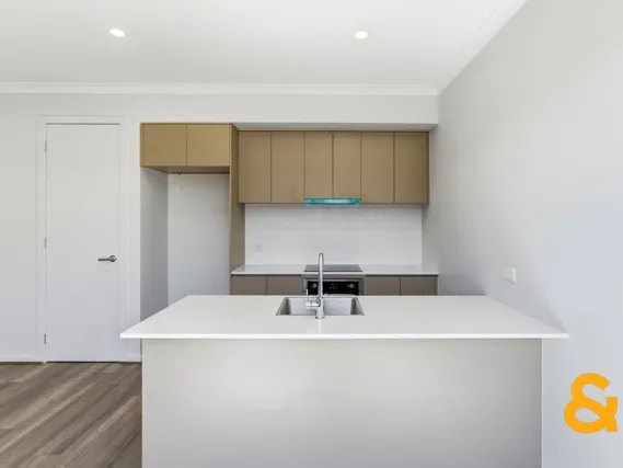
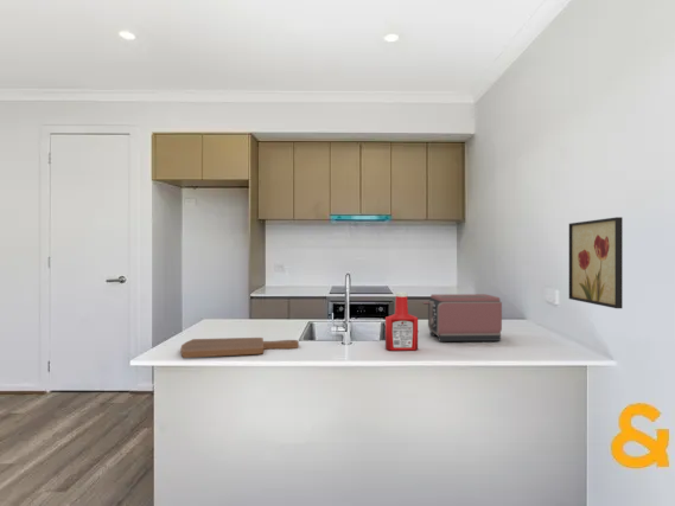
+ cutting board (231, 346)
+ wall art (594, 262)
+ toaster (459, 316)
+ soap bottle (401, 320)
